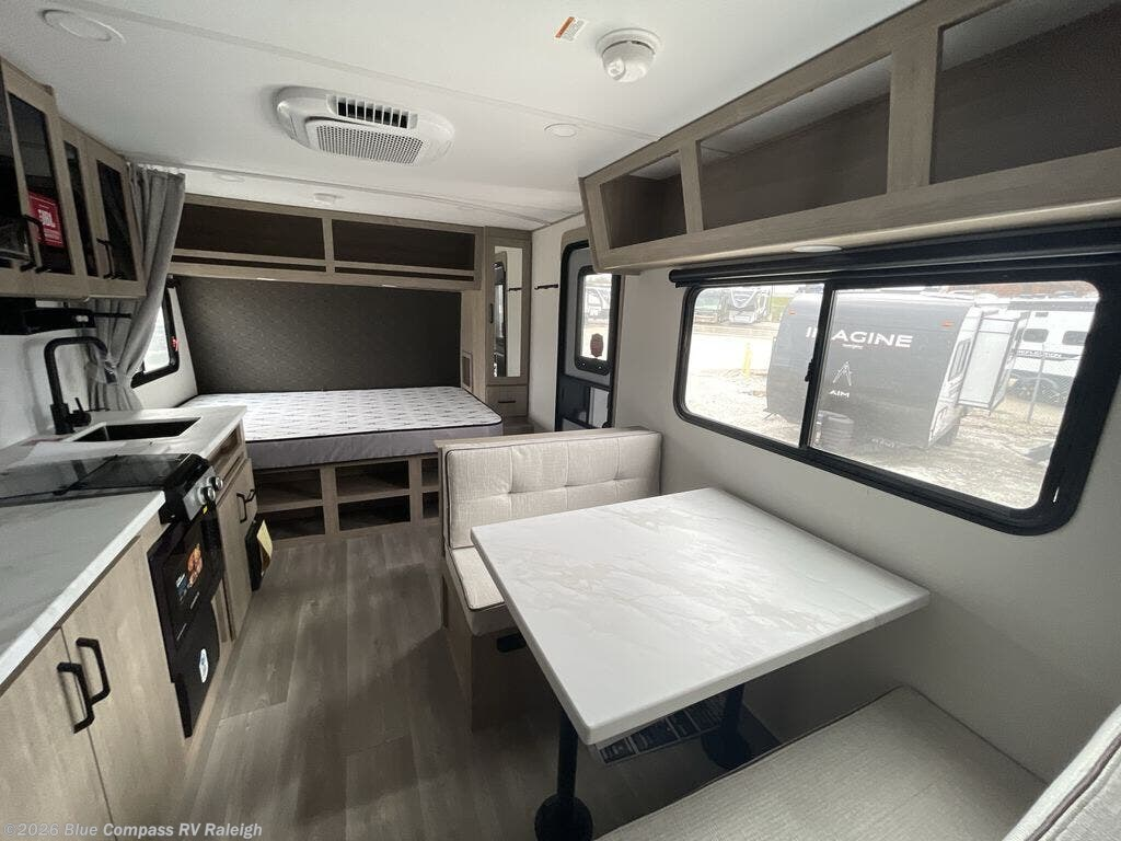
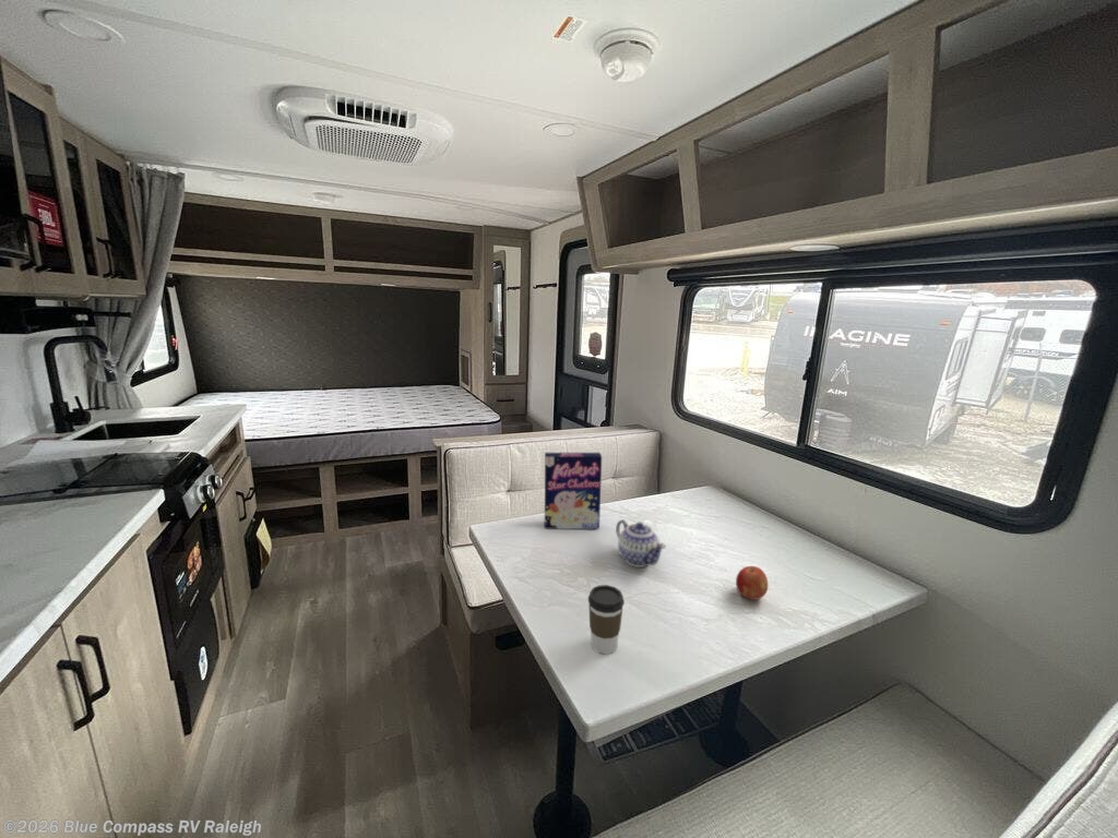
+ teapot (639, 541)
+ coffee cup (605, 619)
+ fruit (751, 582)
+ cereal box (572, 490)
